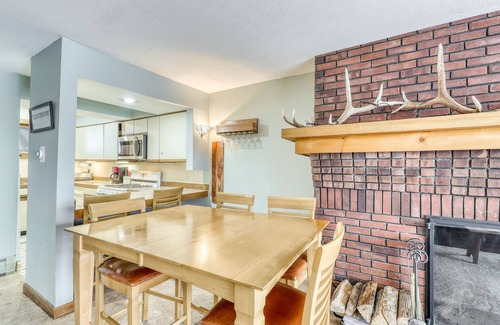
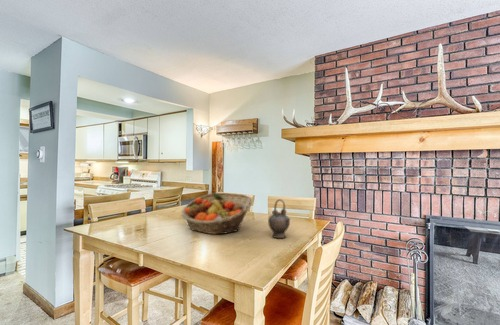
+ fruit basket (216, 211)
+ teapot (280, 218)
